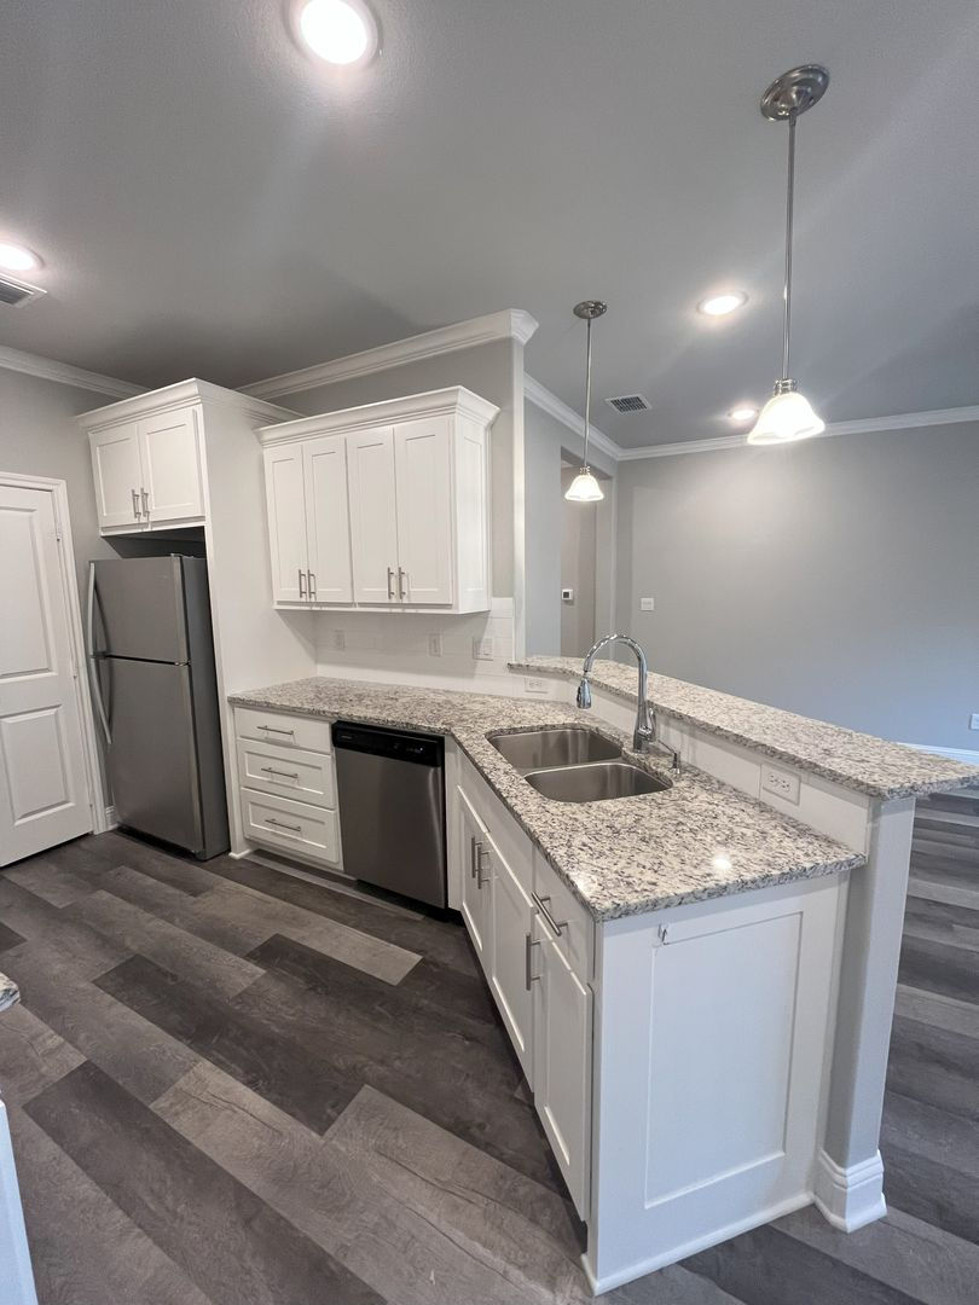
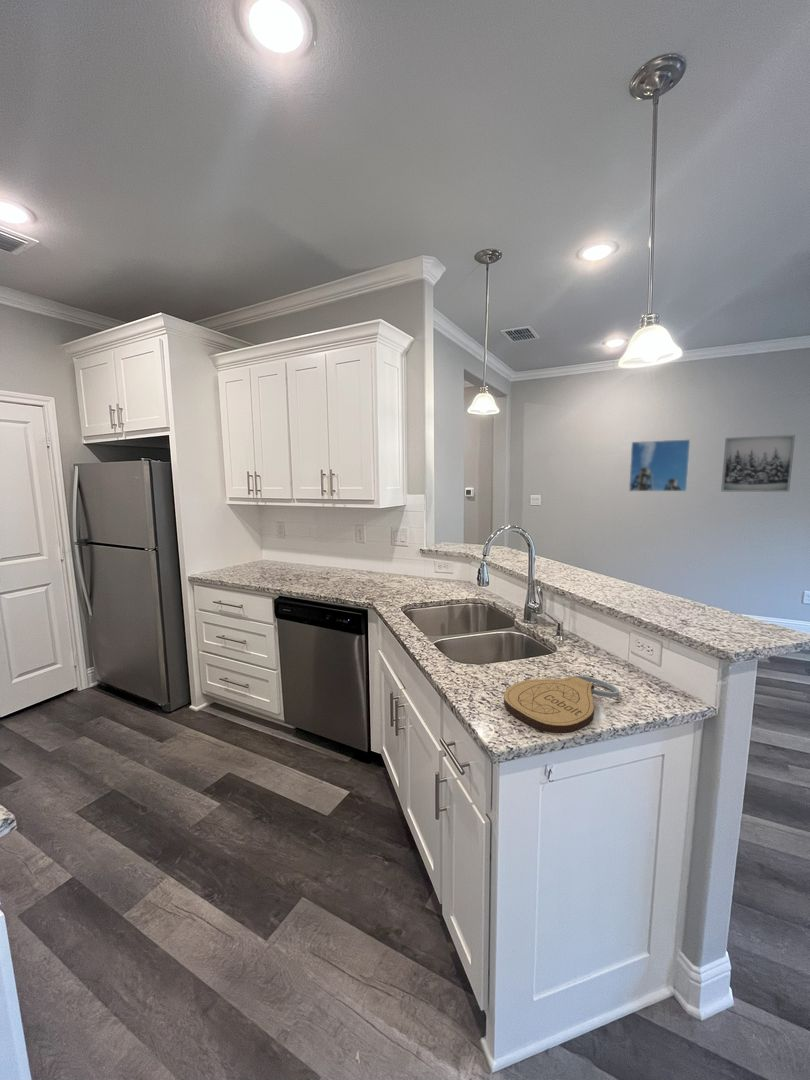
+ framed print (658, 466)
+ key chain (567, 693)
+ wall art (756, 464)
